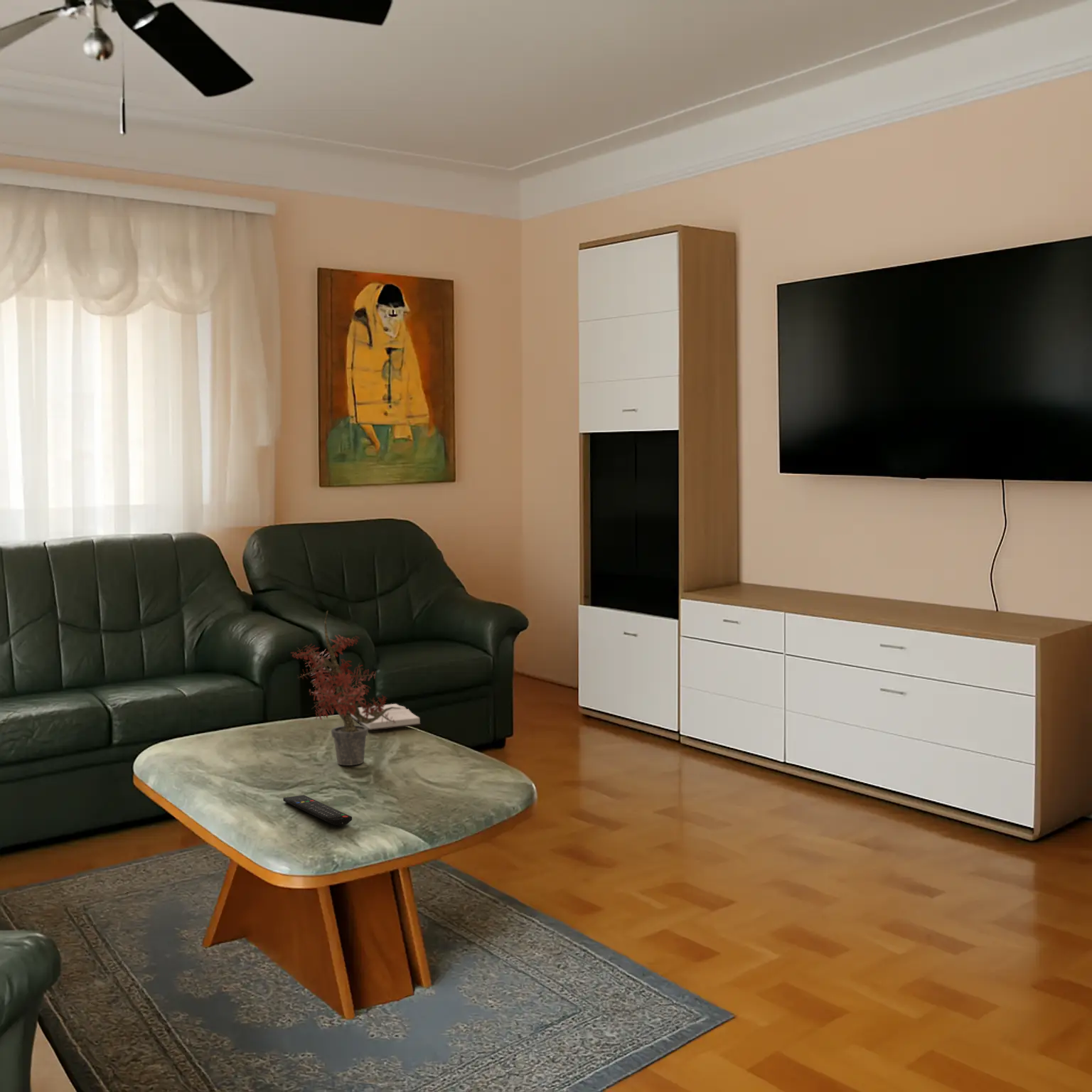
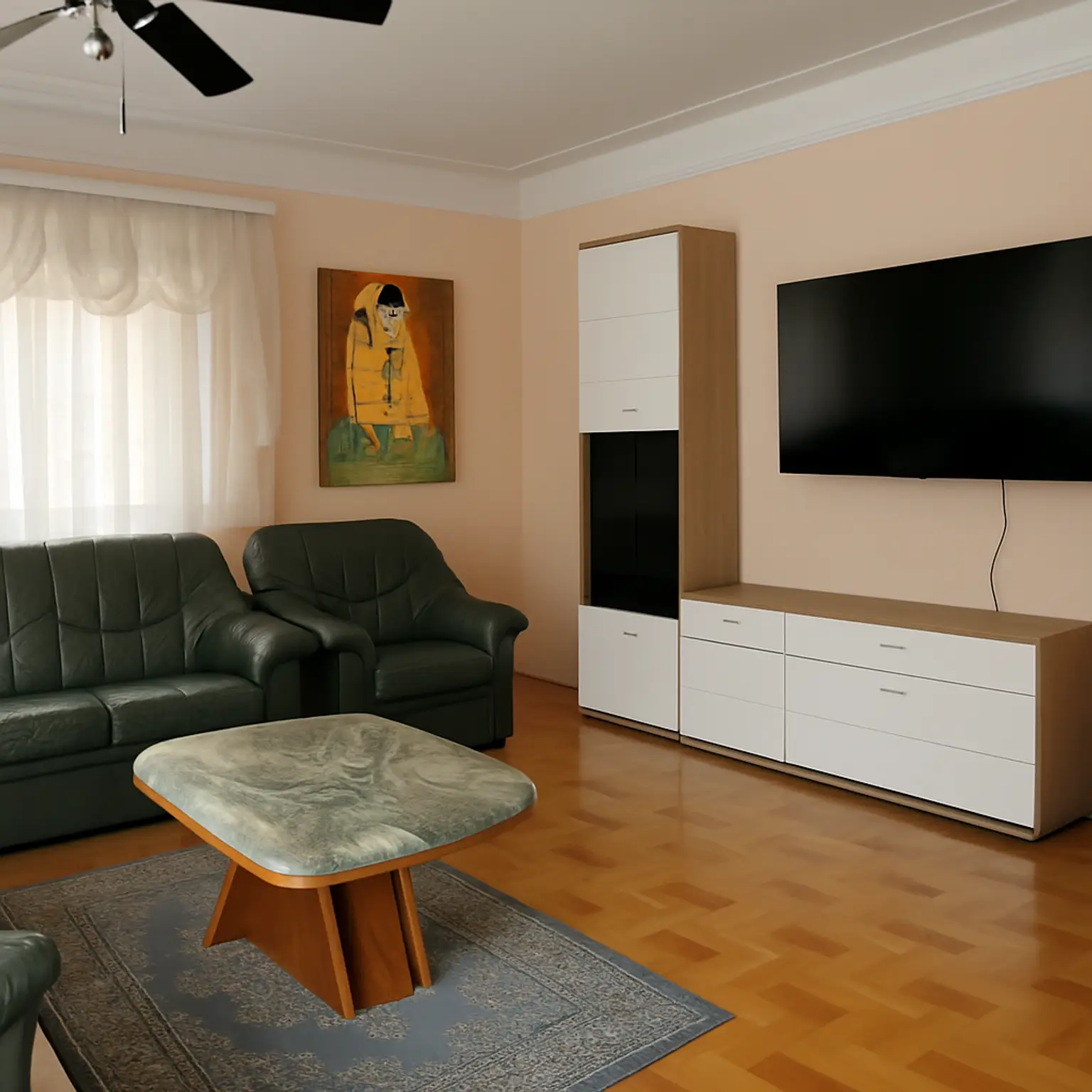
- remote control (317, 810)
- potted plant (342, 686)
- hardback book (383, 714)
